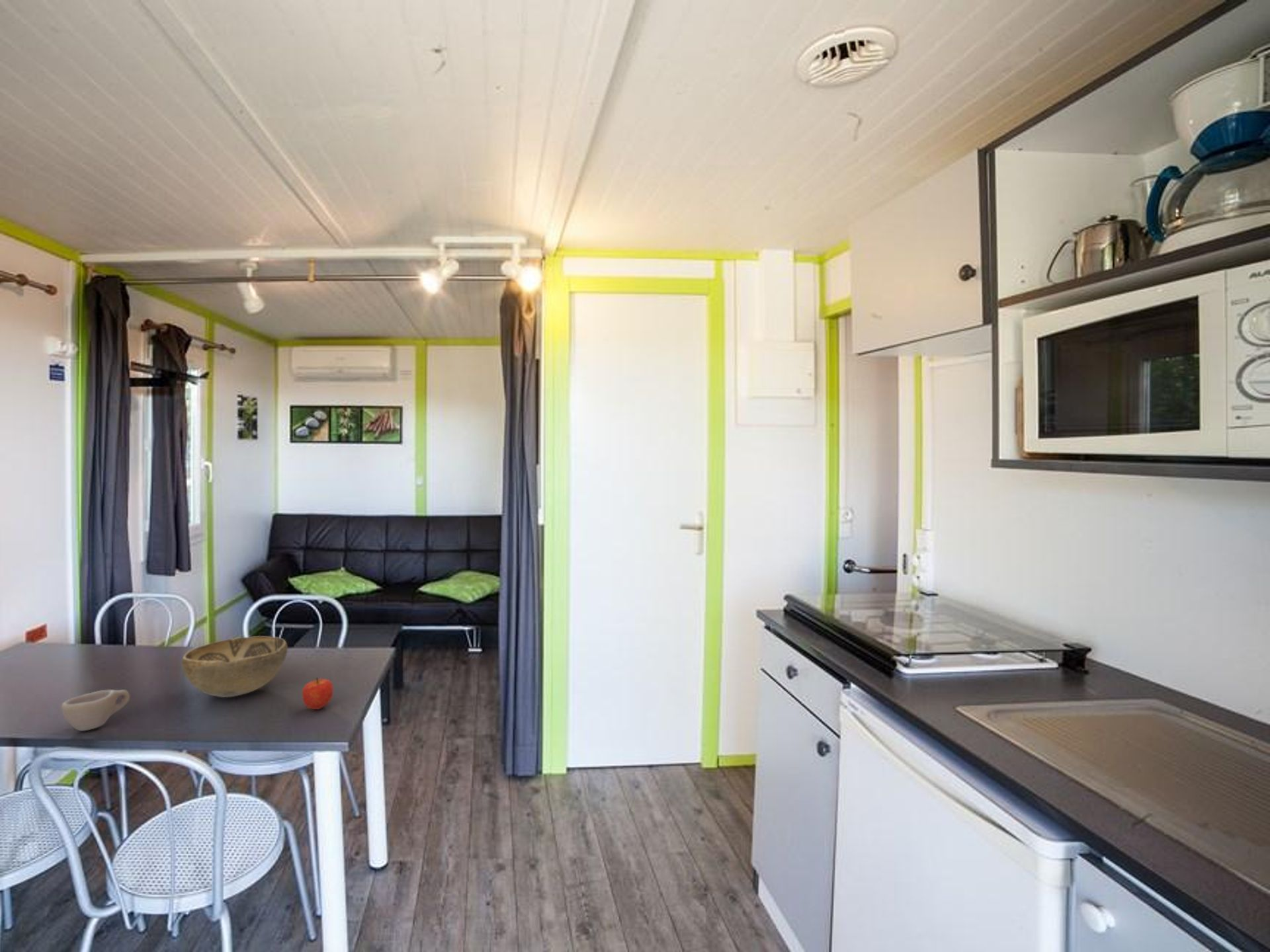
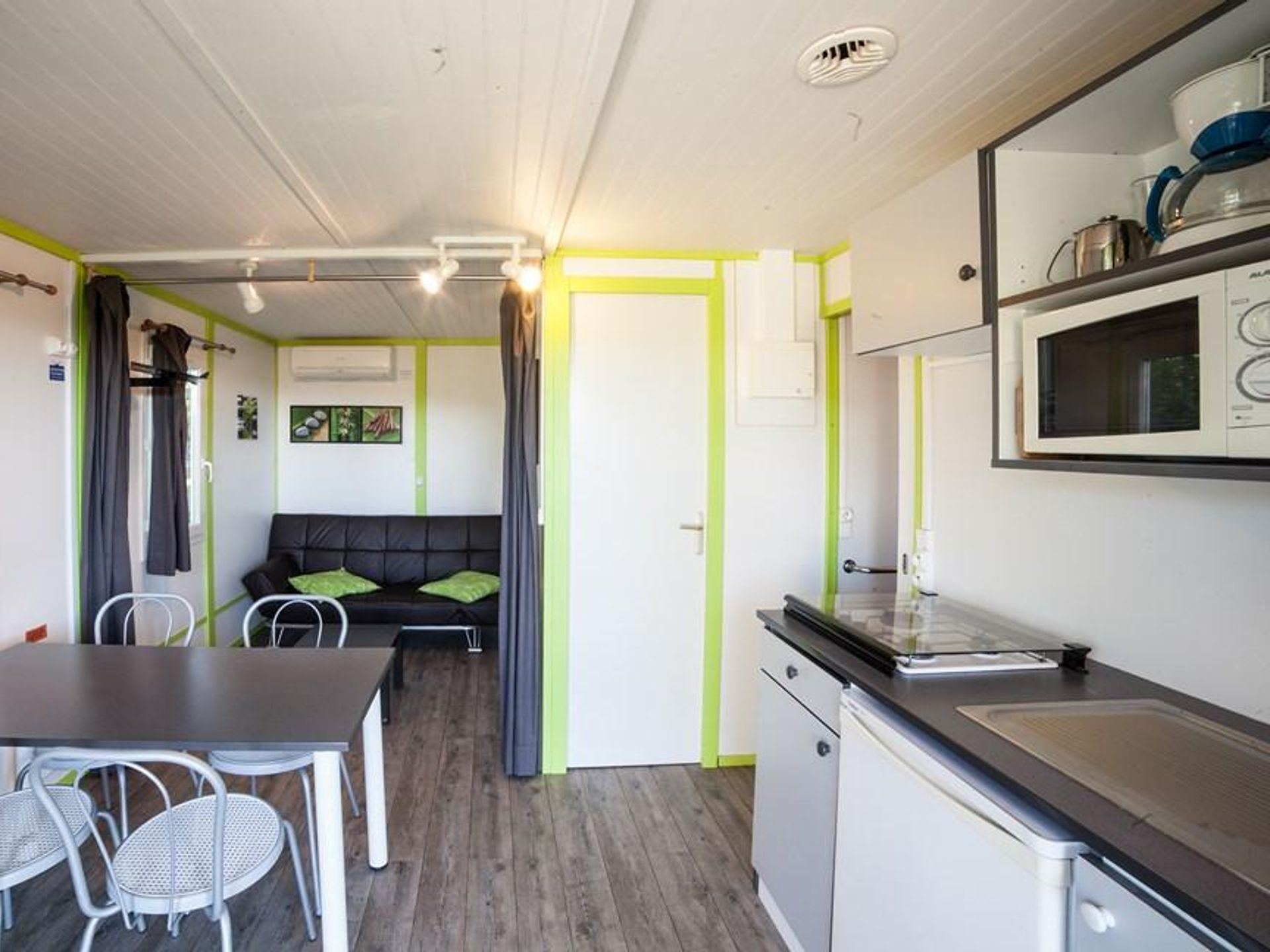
- cup (97, 709)
- decorative bowl (236, 669)
- fruit (318, 693)
